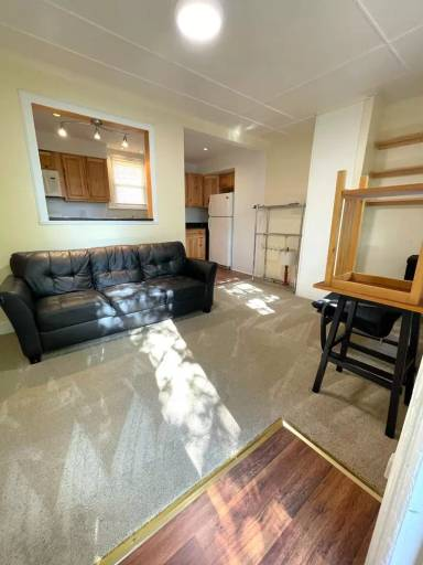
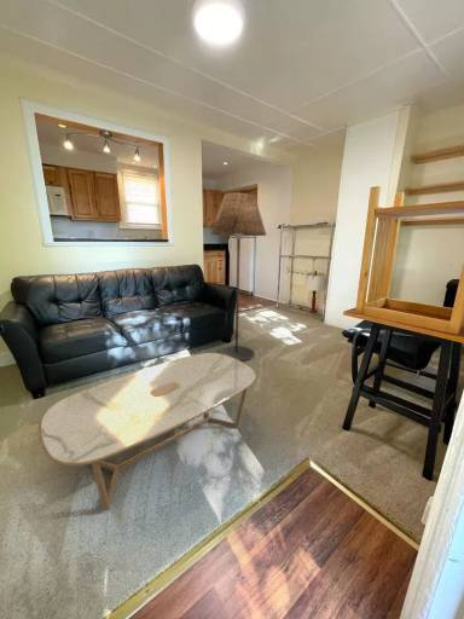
+ coffee table (167, 416)
+ floor lamp (237, 280)
